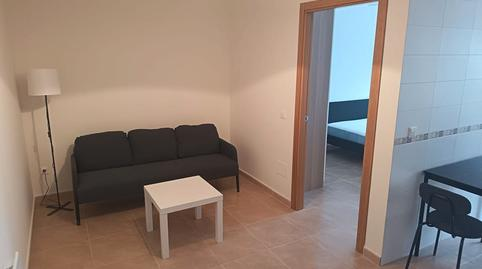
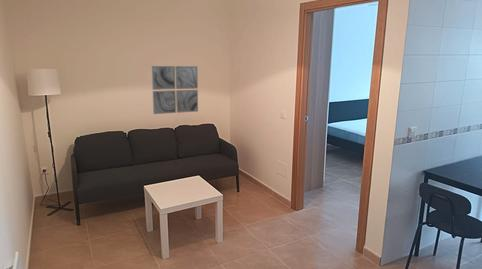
+ wall art (176, 90)
